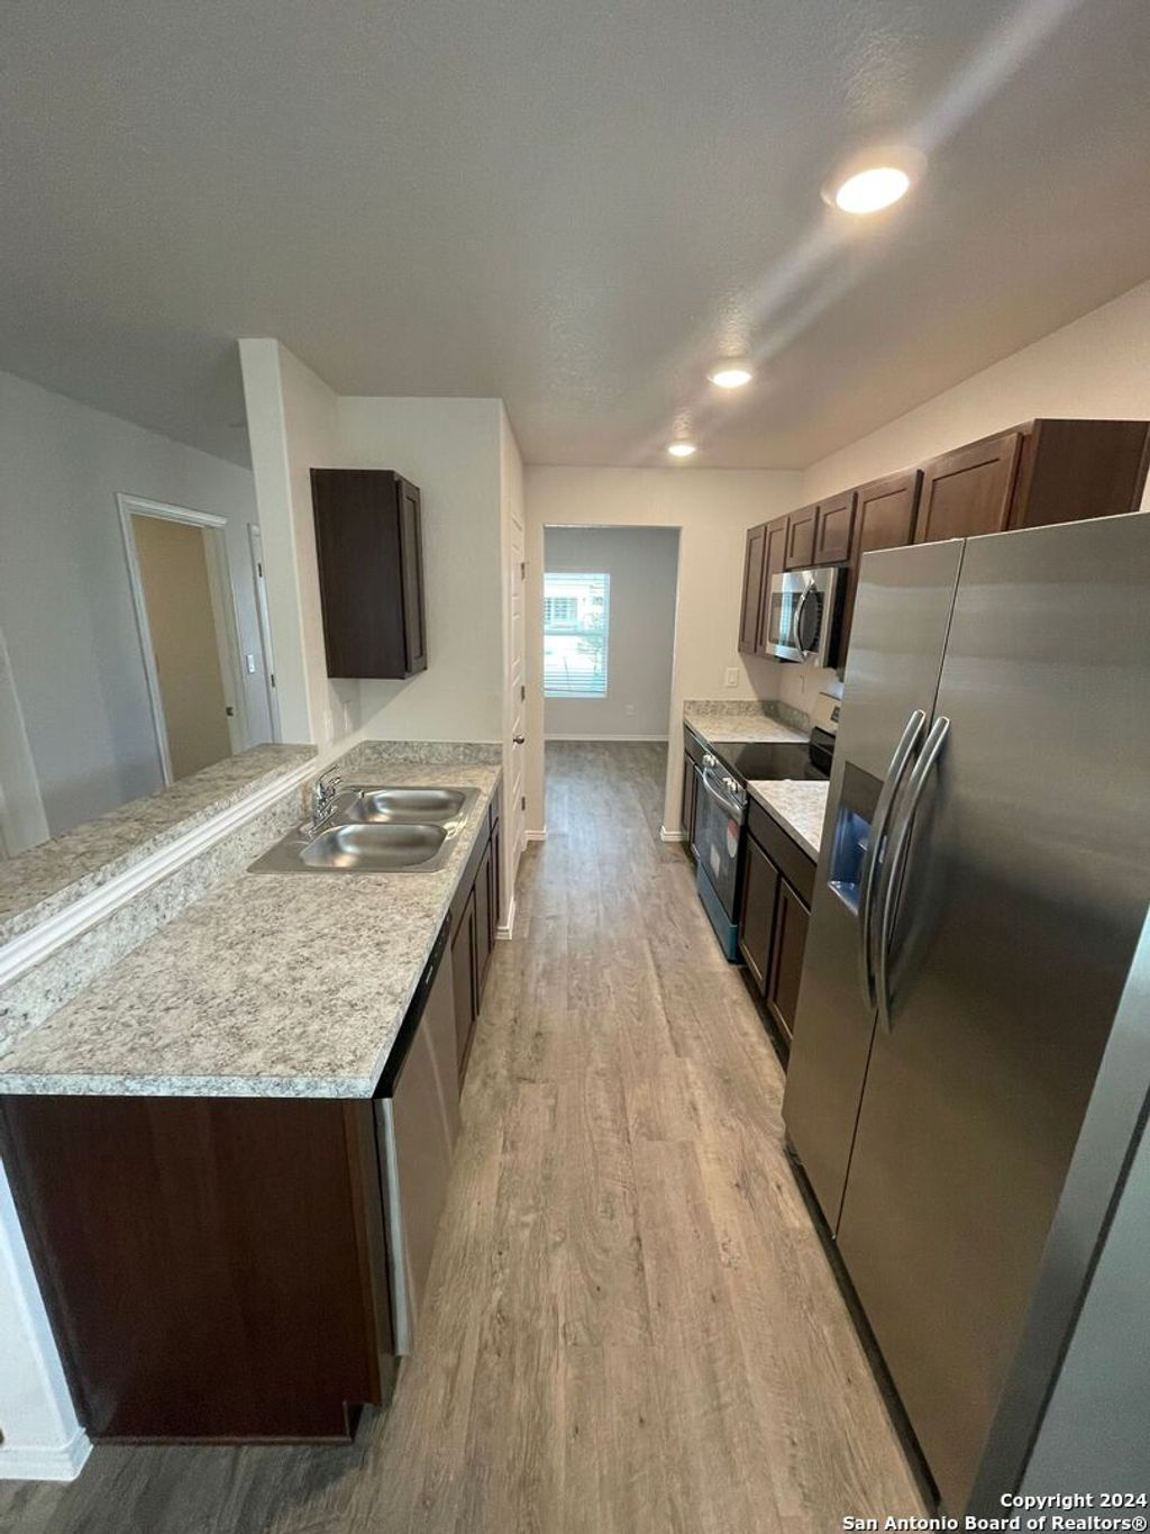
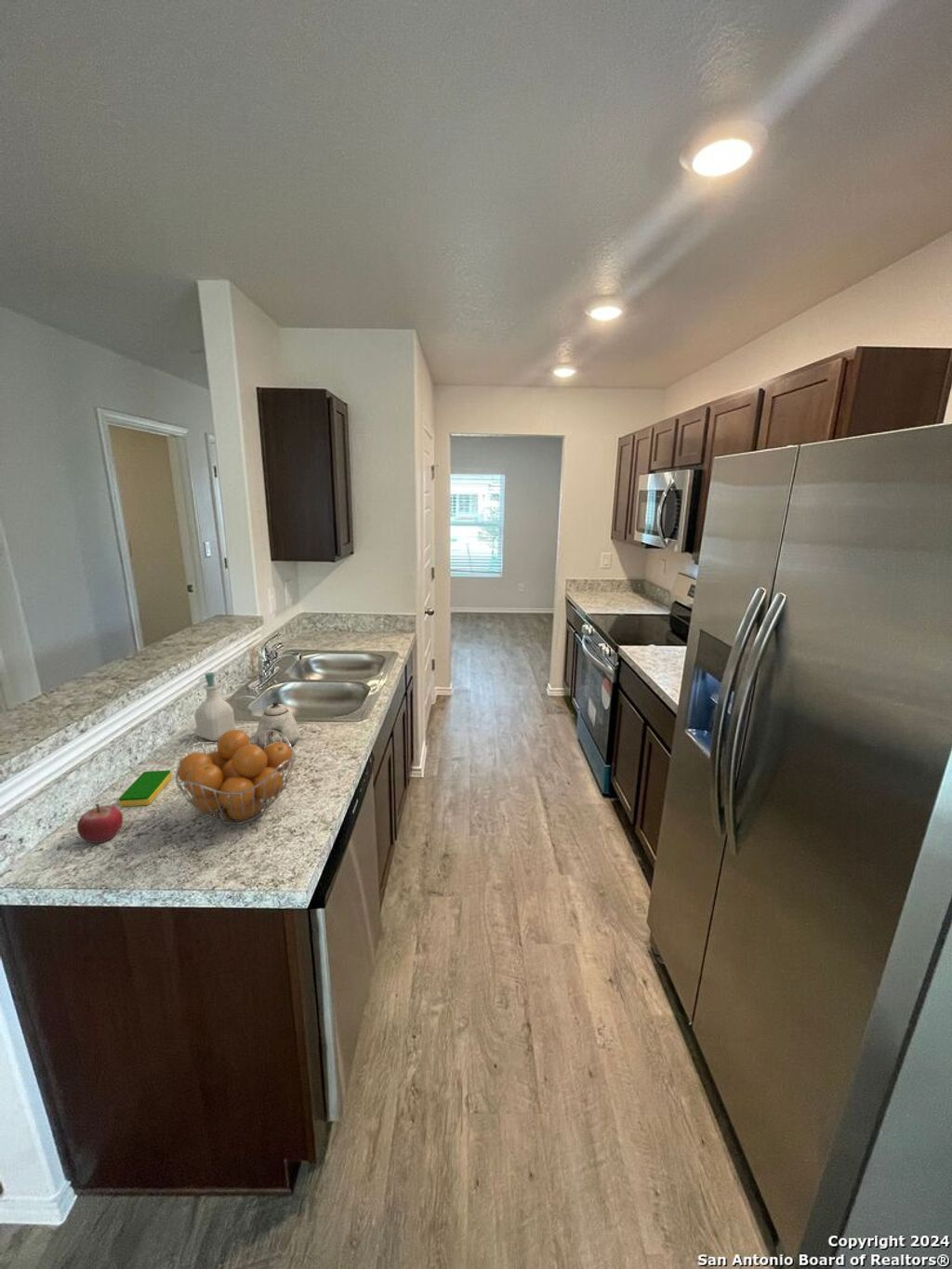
+ fruit basket (239, 775)
+ dish sponge (146, 787)
+ teapot (276, 724)
+ fruit (100, 820)
+ soap bottle (213, 705)
